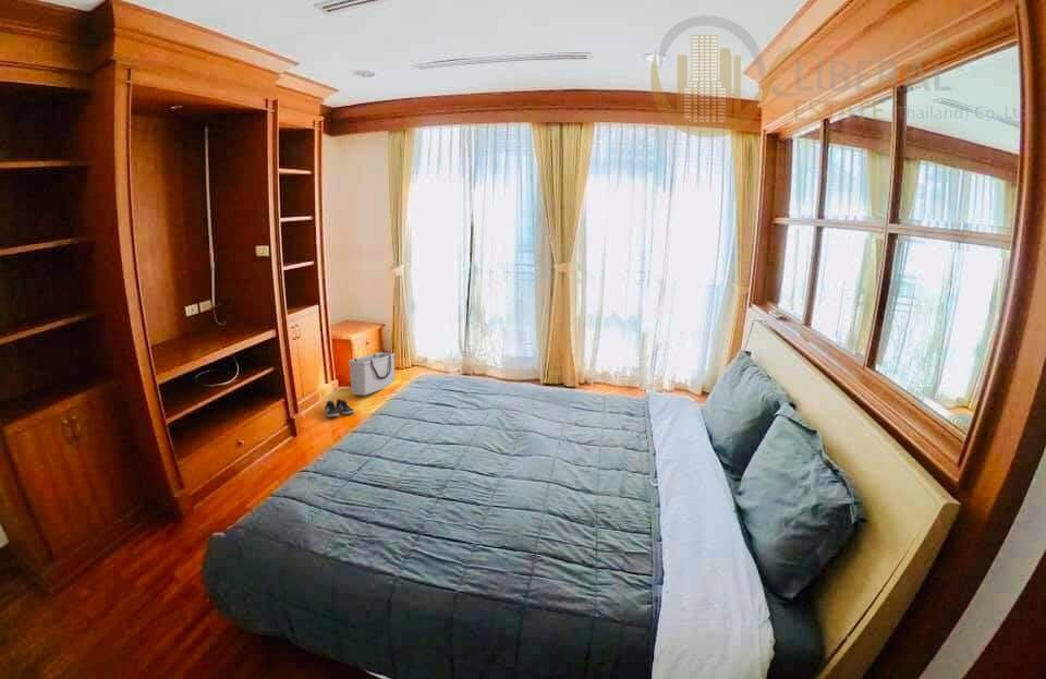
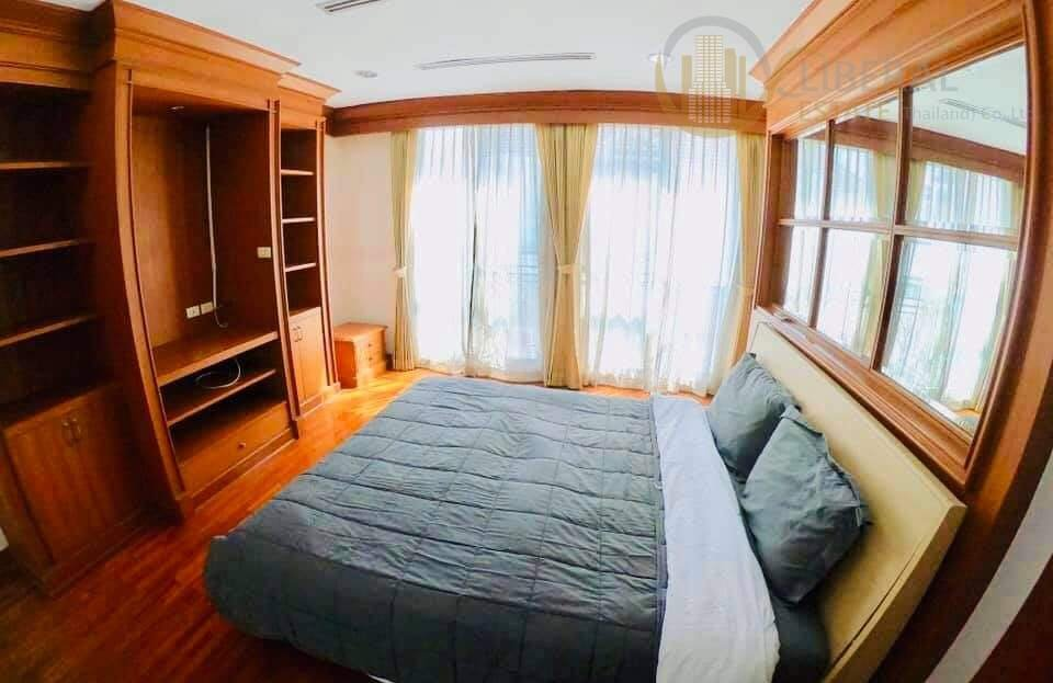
- shoe (338, 407)
- storage bin (373, 373)
